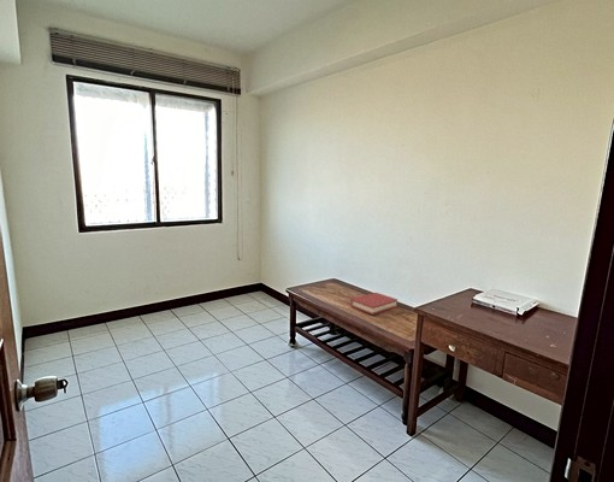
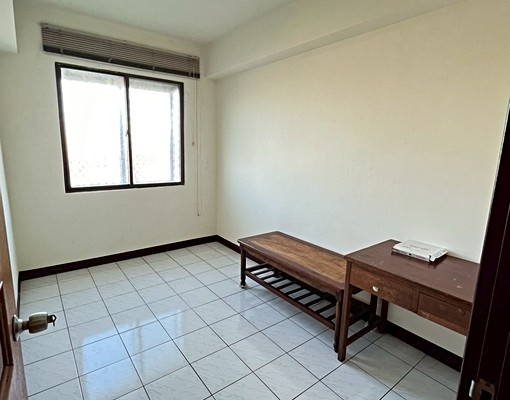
- hardback book (373, 302)
